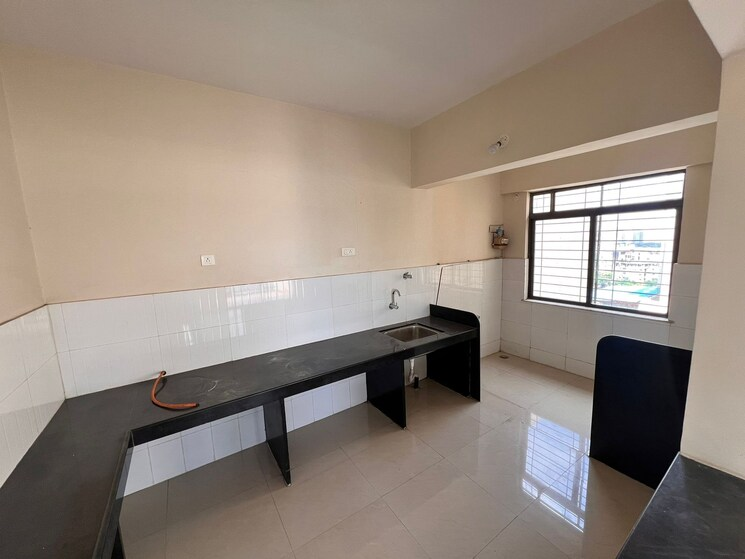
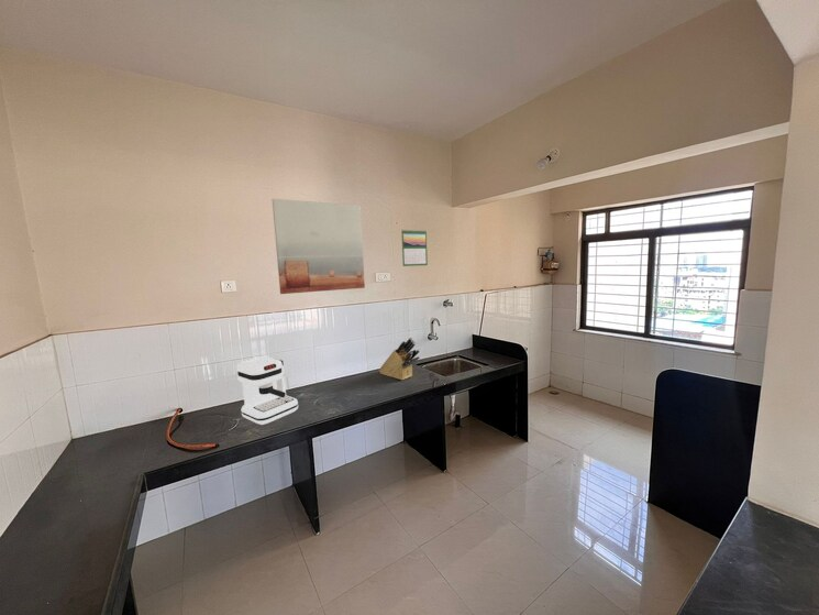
+ knife block (398, 356)
+ coffee maker (268, 387)
+ calendar (414, 248)
+ wall art (322, 246)
